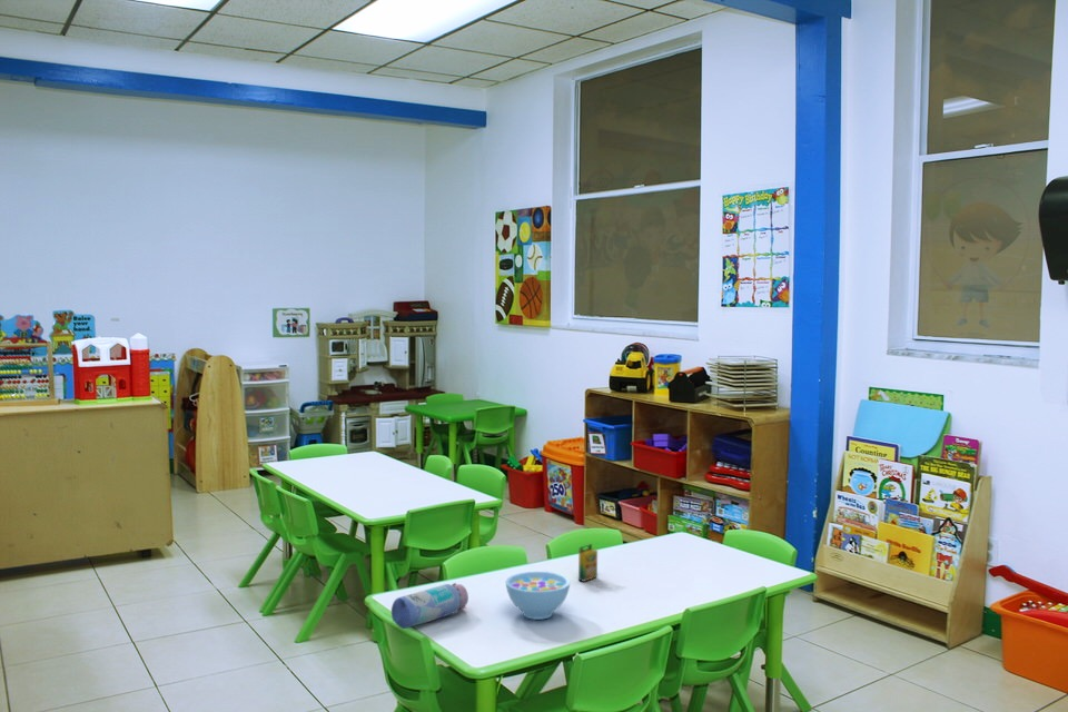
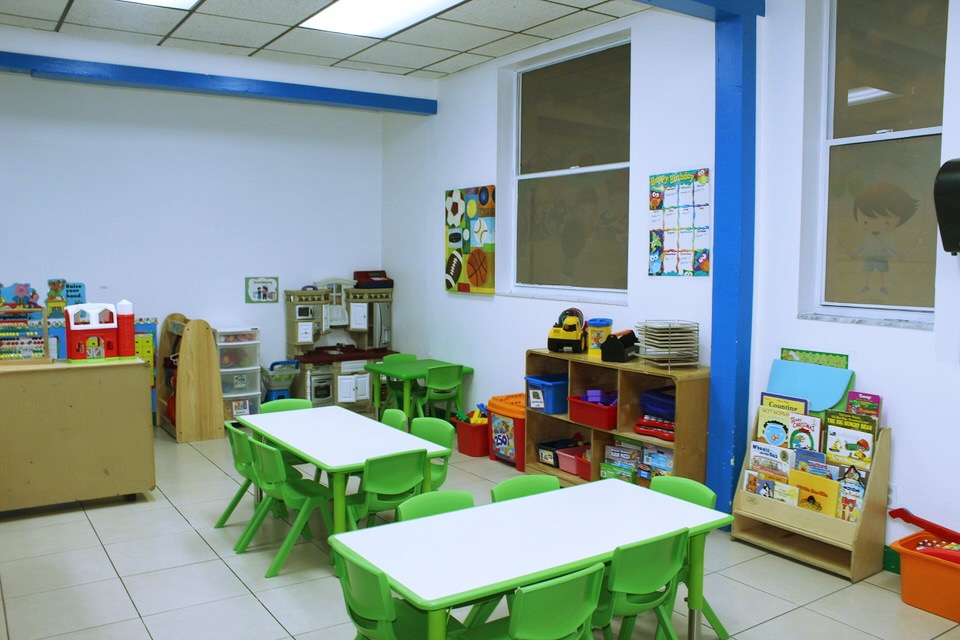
- crayon box (587, 562)
- bowl (537, 597)
- water bottle (431, 603)
